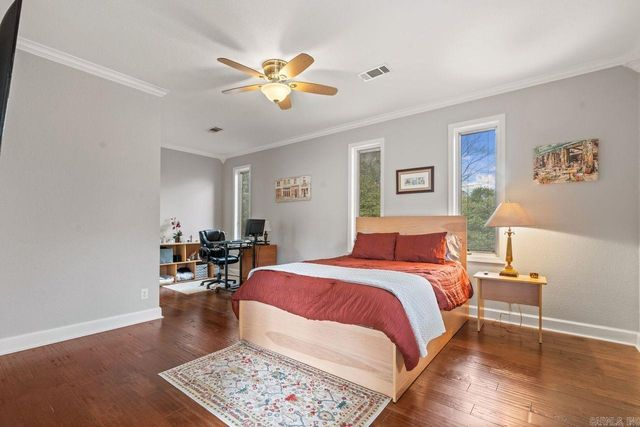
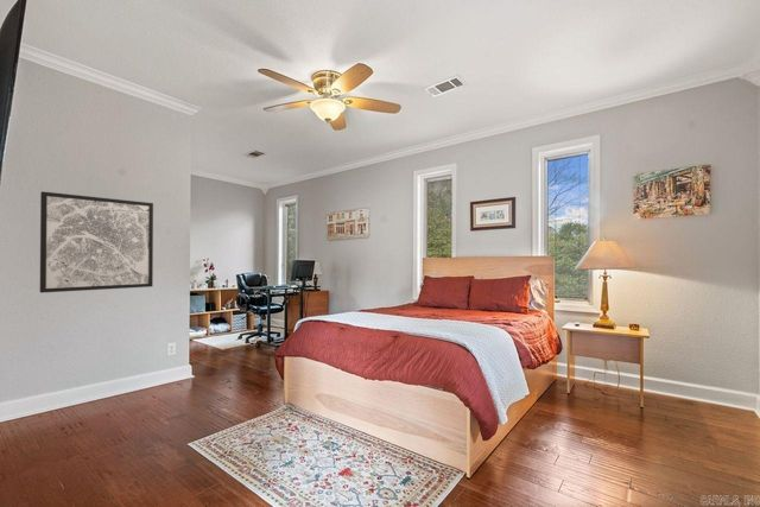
+ wall art (101, 243)
